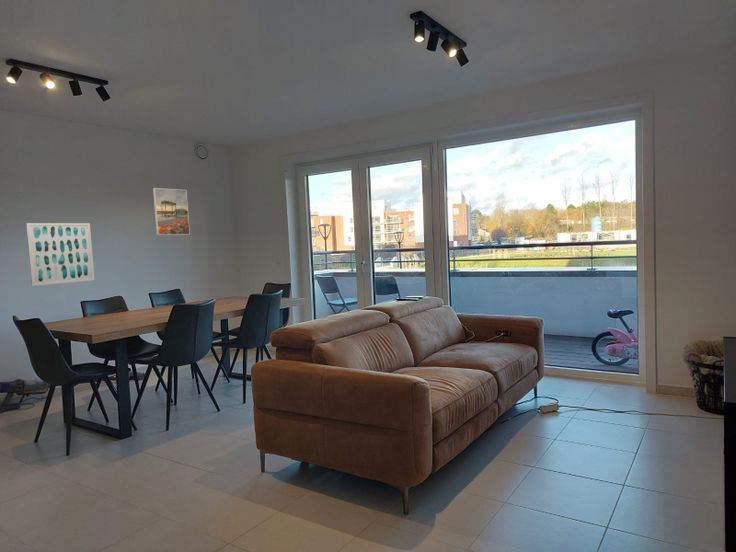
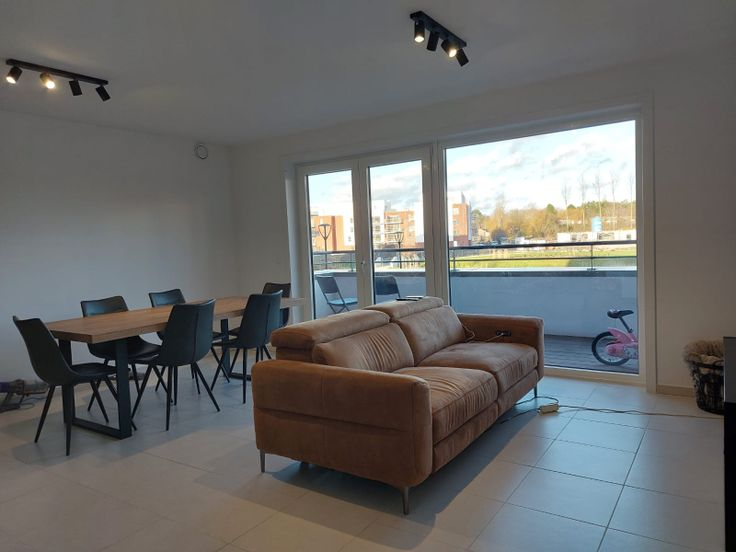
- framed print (171, 212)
- wall art (62, 253)
